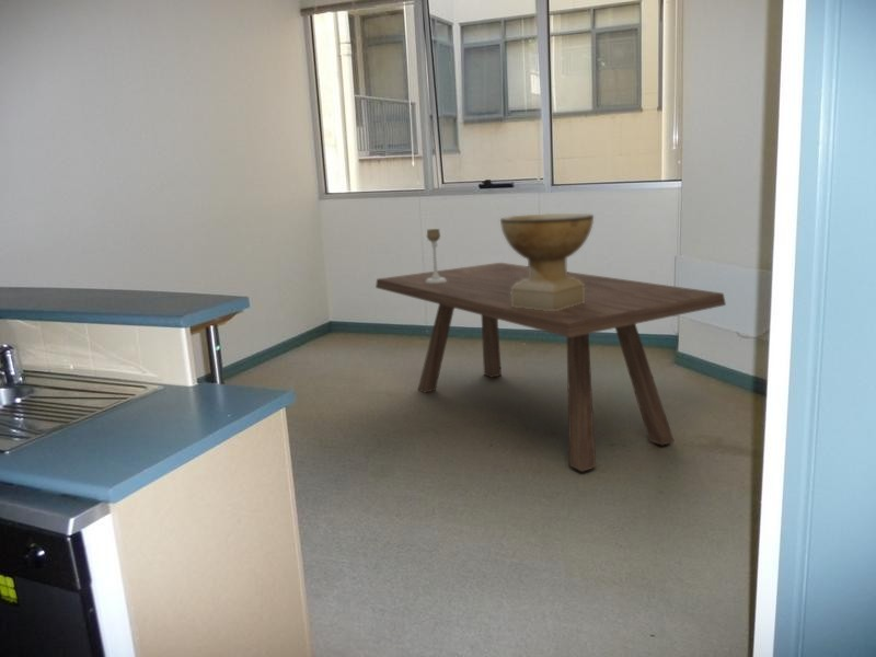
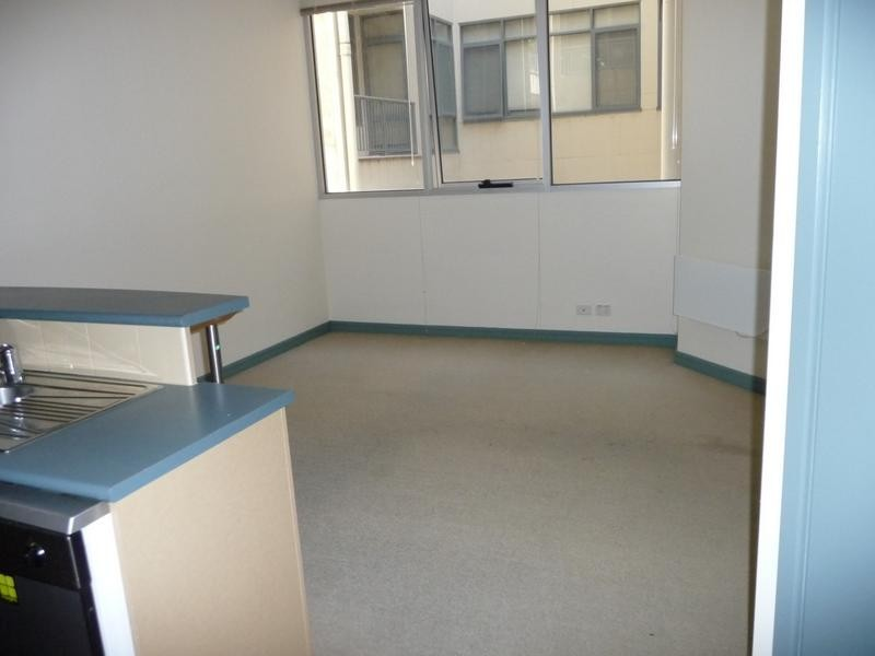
- candle holder (434, 255)
- decorative bowl (546, 260)
- dining table (535, 328)
